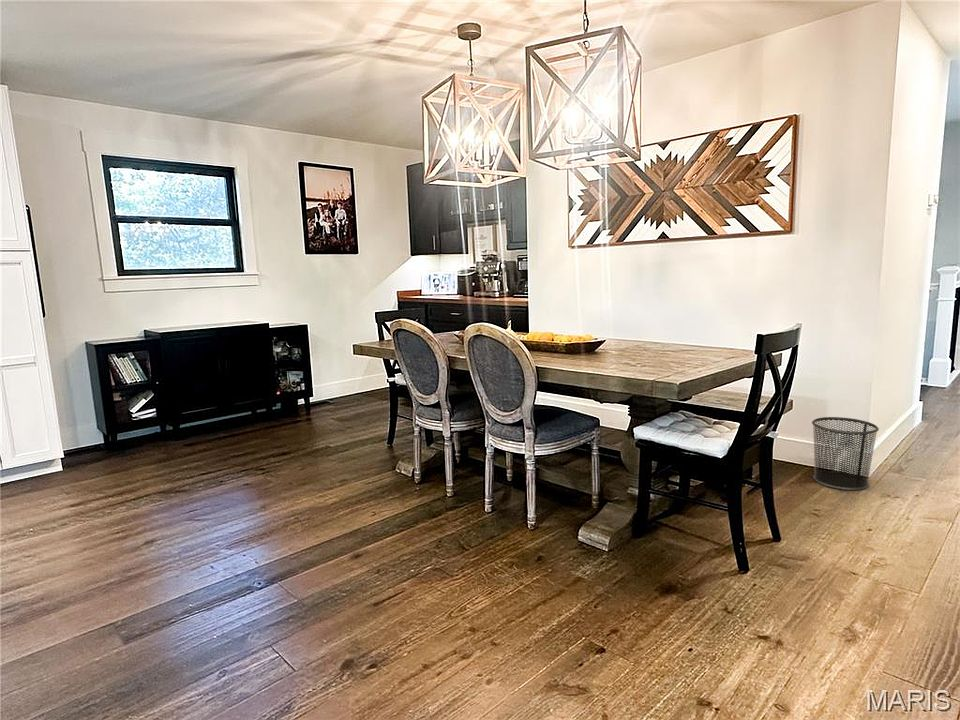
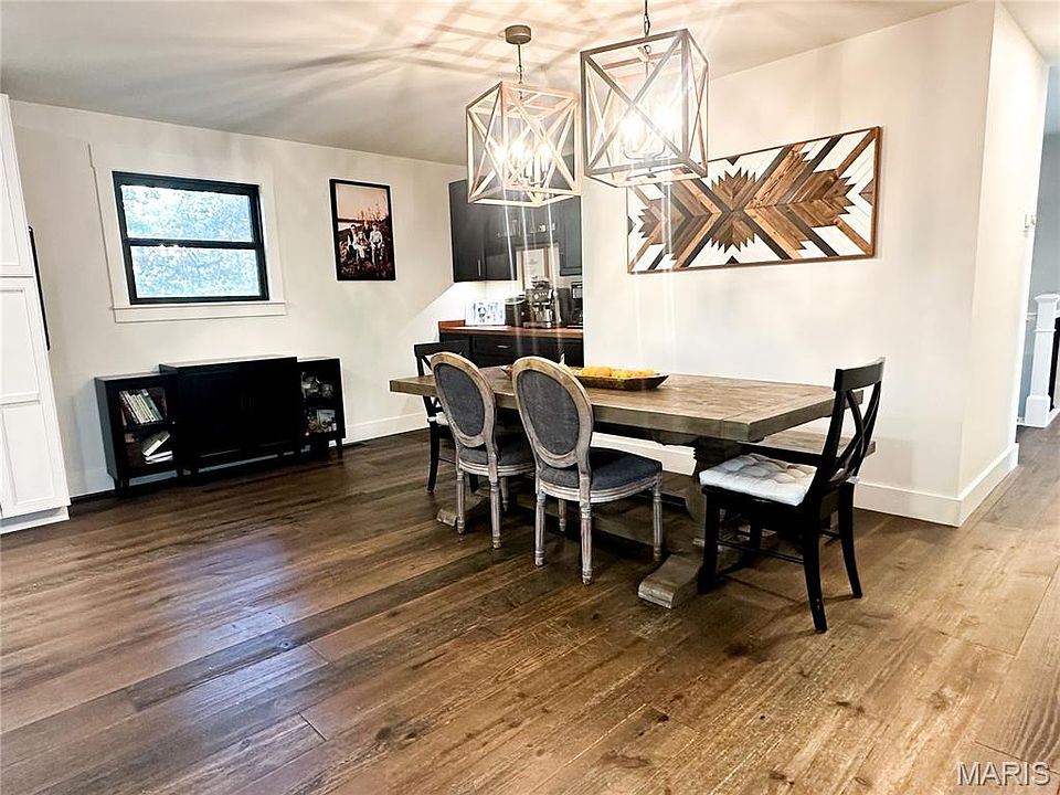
- waste bin (842, 453)
